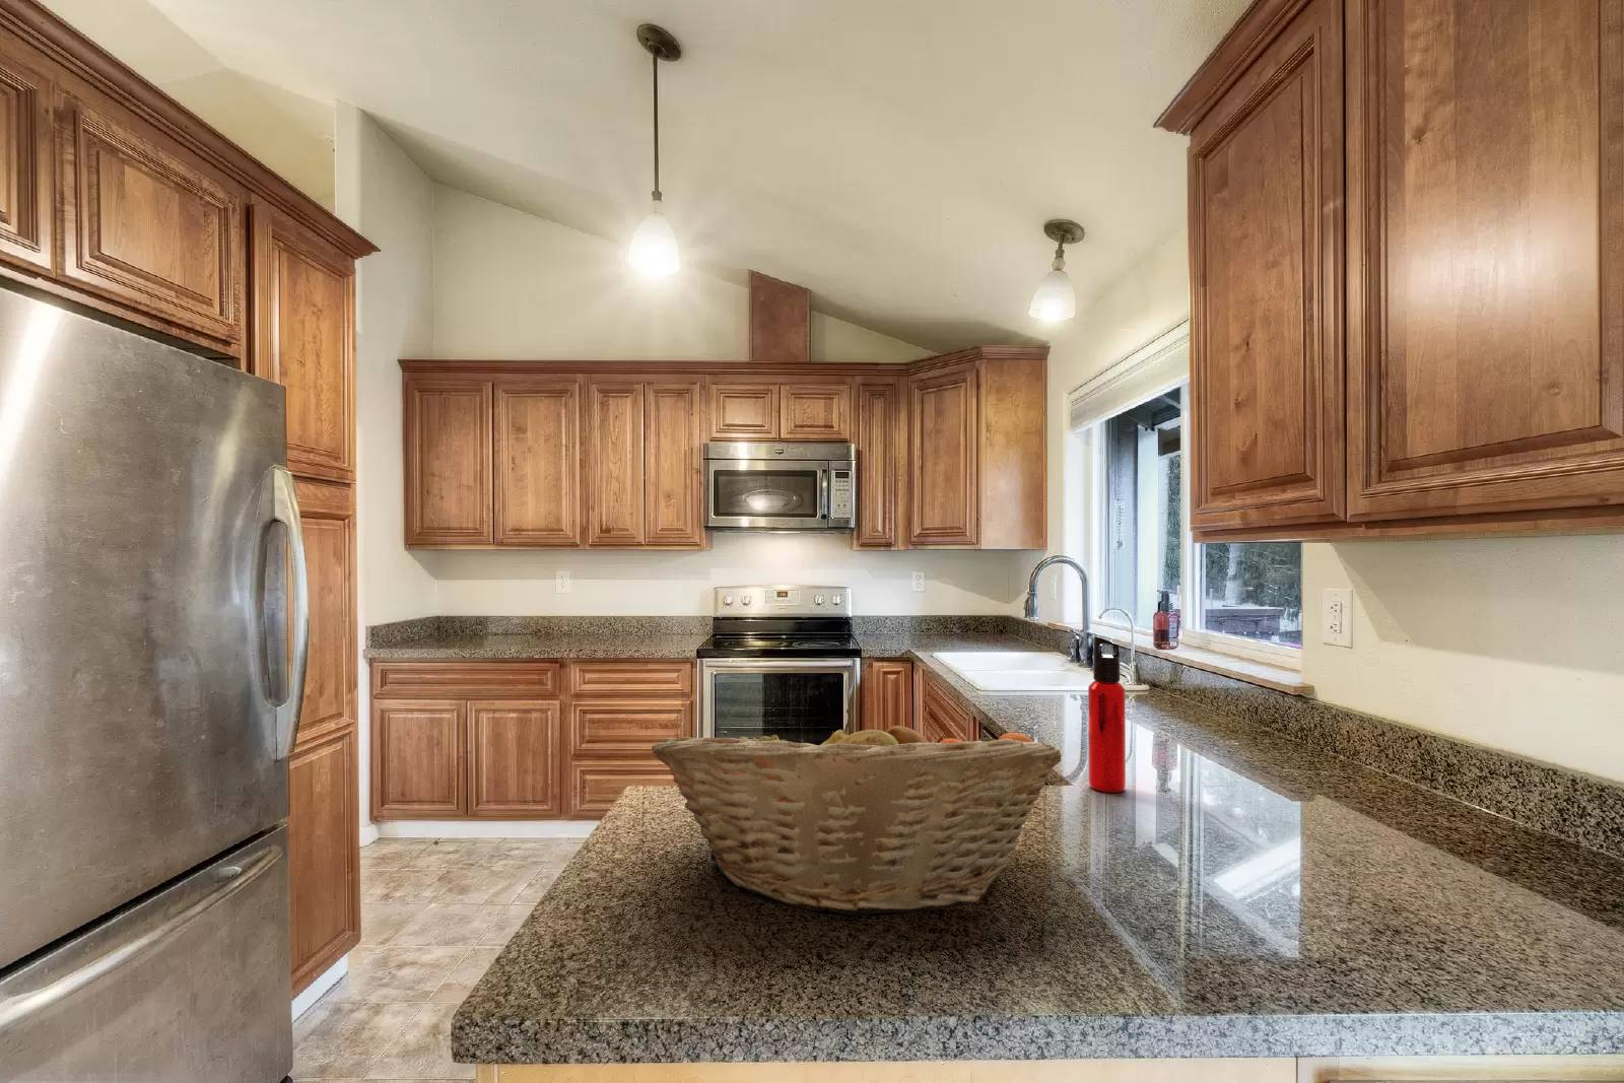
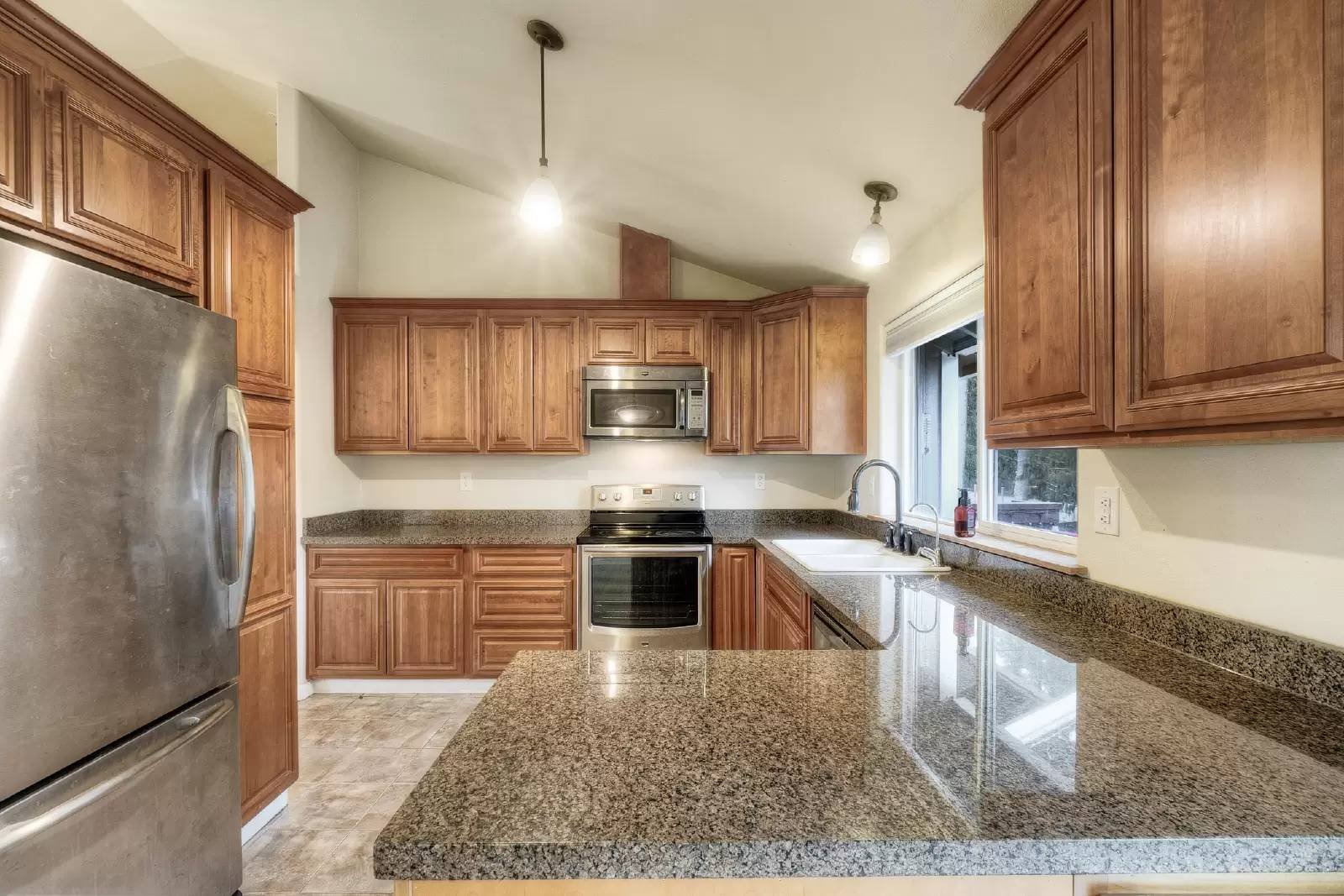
- water bottle (1107, 712)
- fruit basket (853, 783)
